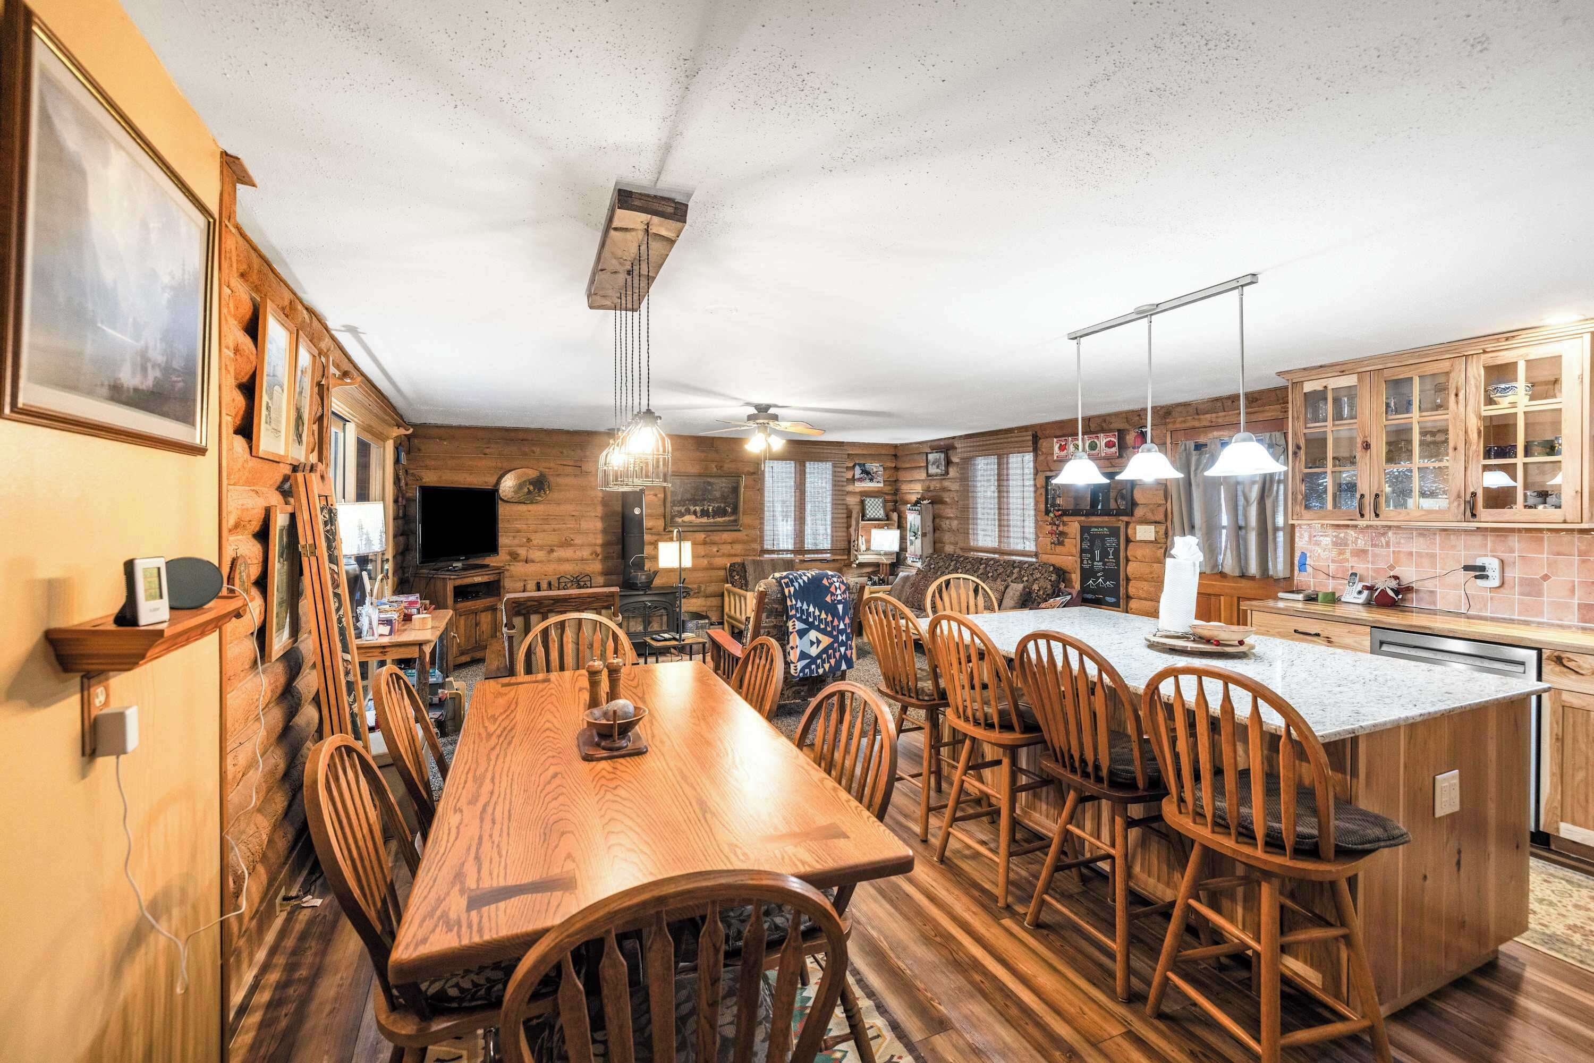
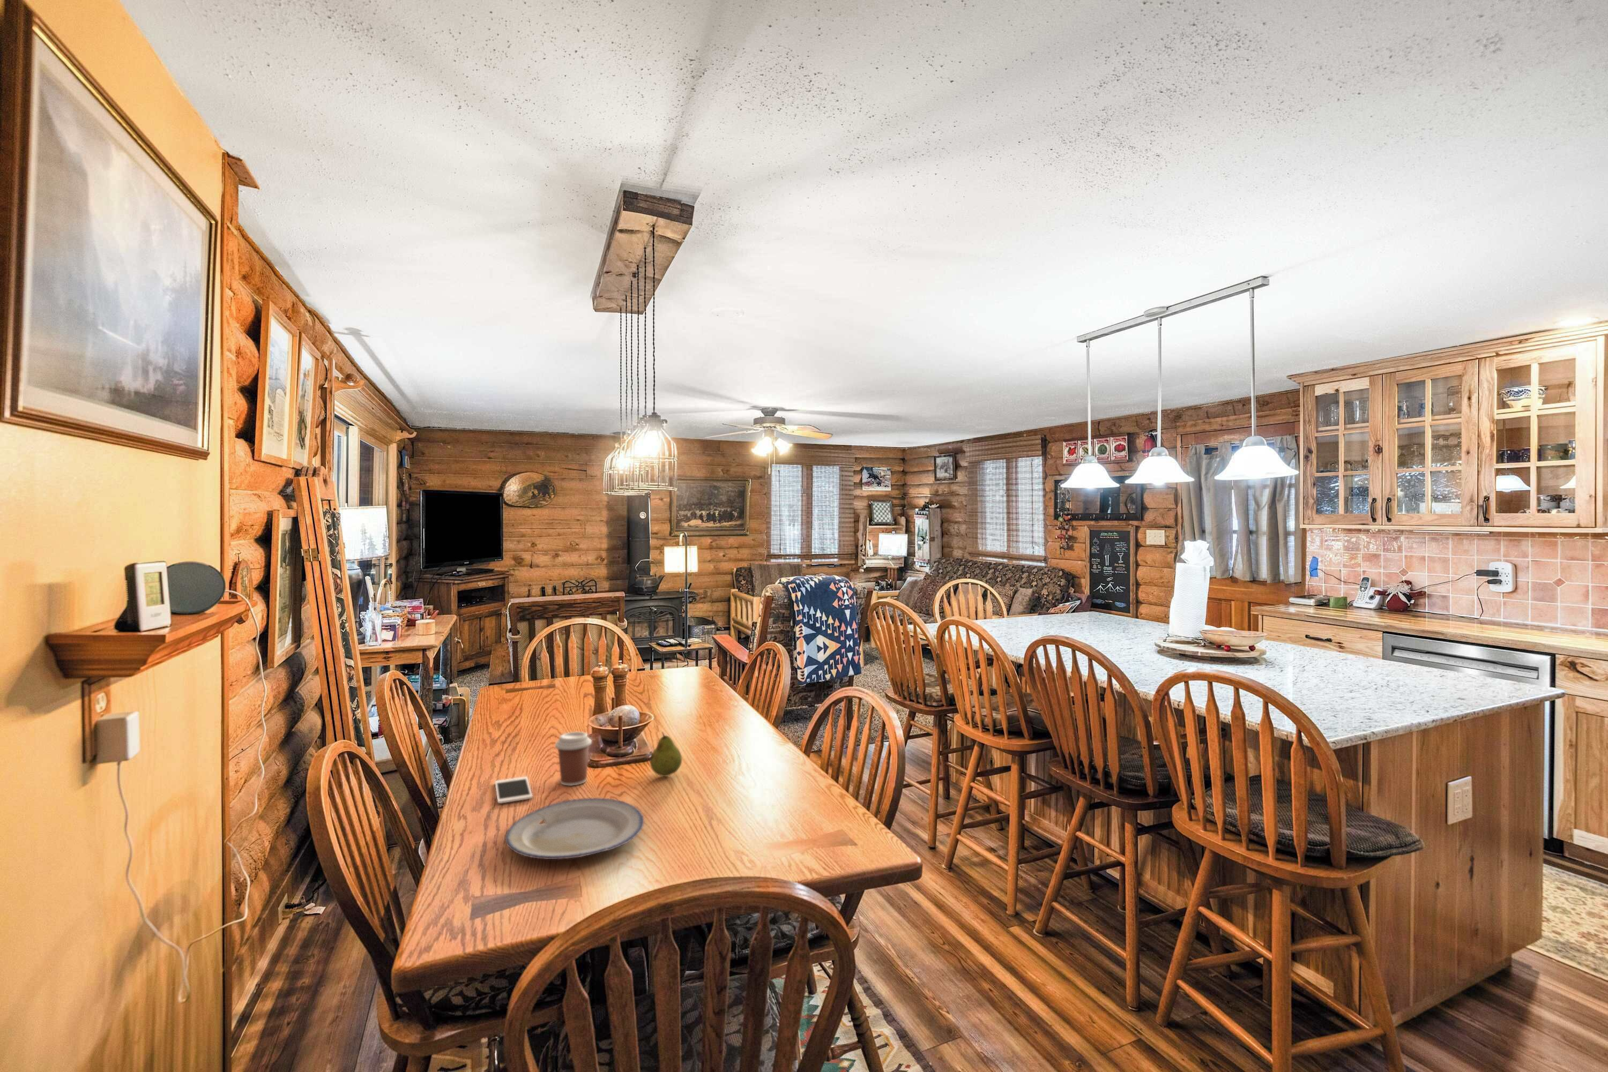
+ fruit (665, 753)
+ cell phone (513, 790)
+ coffee cup (573, 759)
+ plate (577, 830)
